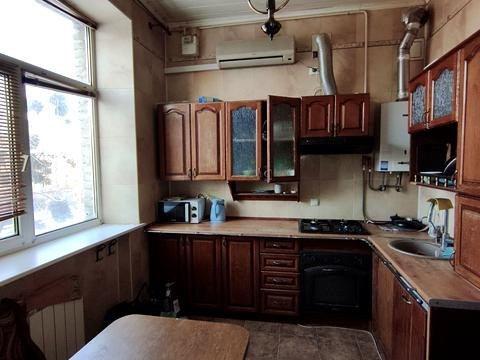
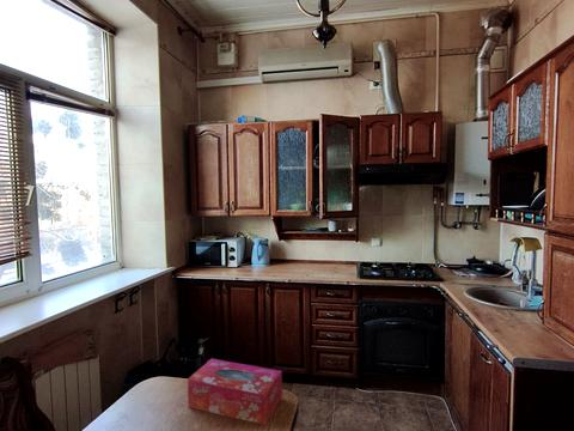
+ tissue box (236, 388)
